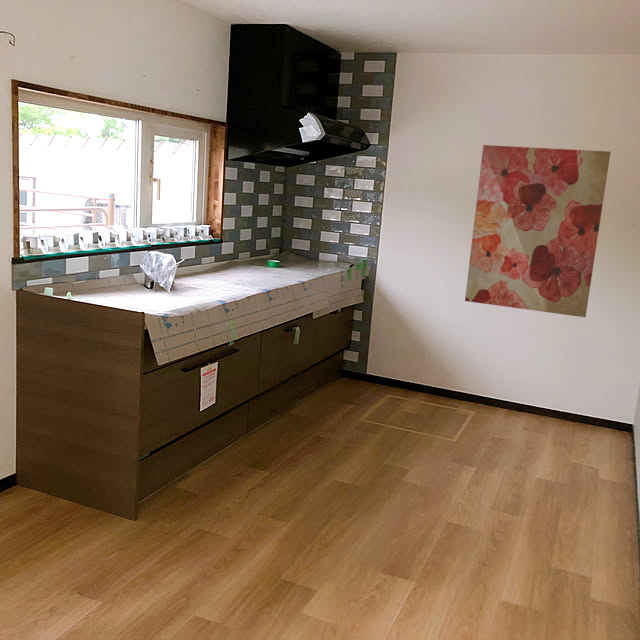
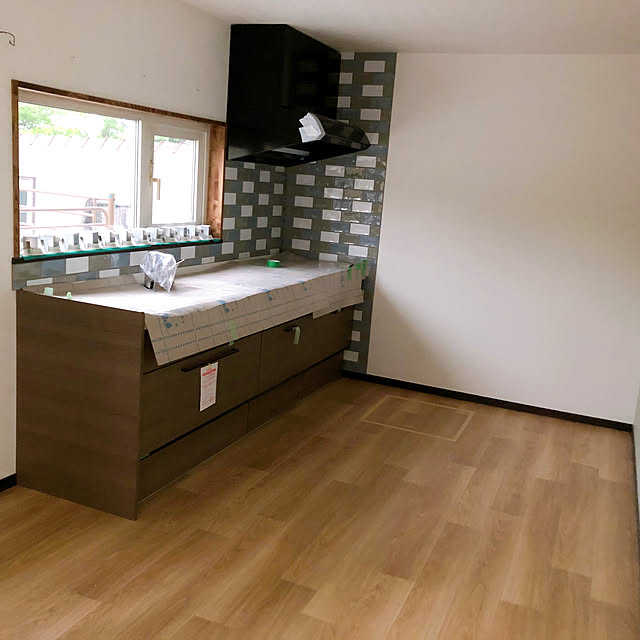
- wall art (534, 230)
